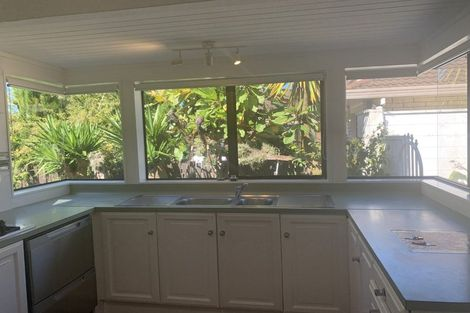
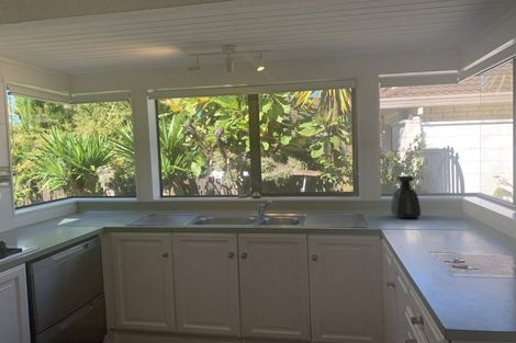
+ bottle (405, 196)
